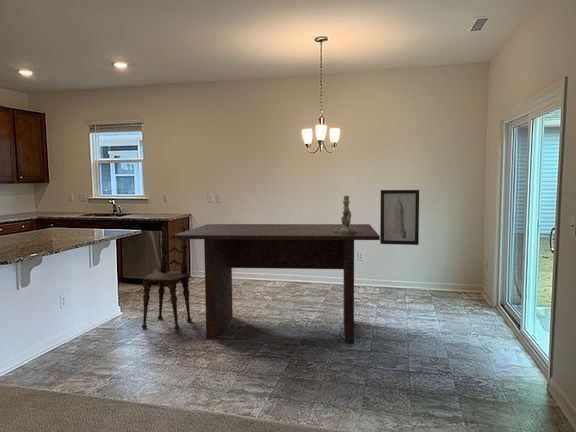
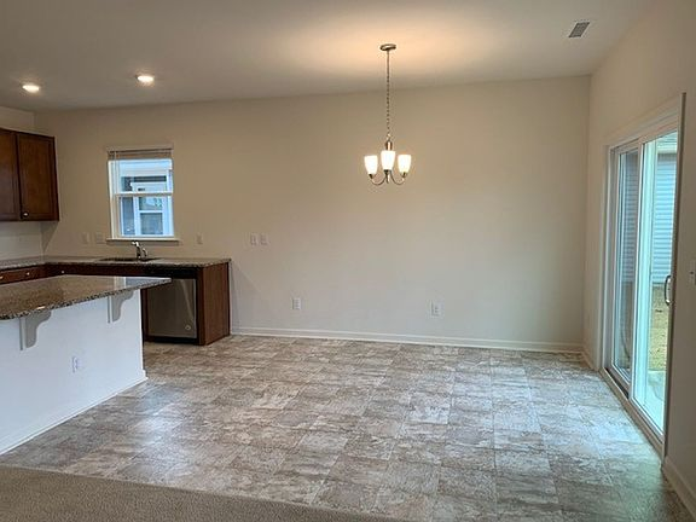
- dining table (282, 268)
- wall art (399, 217)
- candlestick (347, 213)
- dining chair (167, 276)
